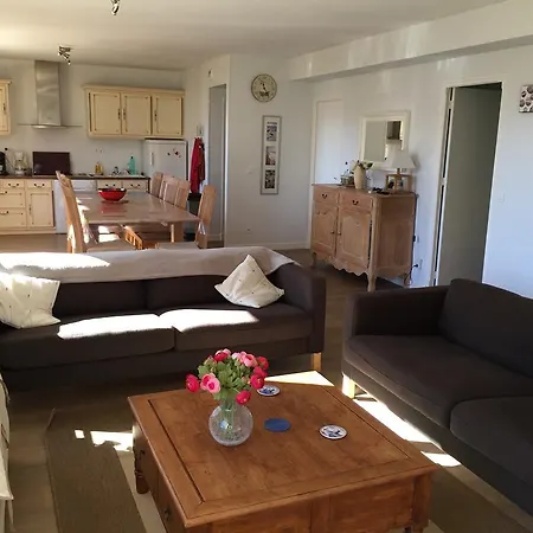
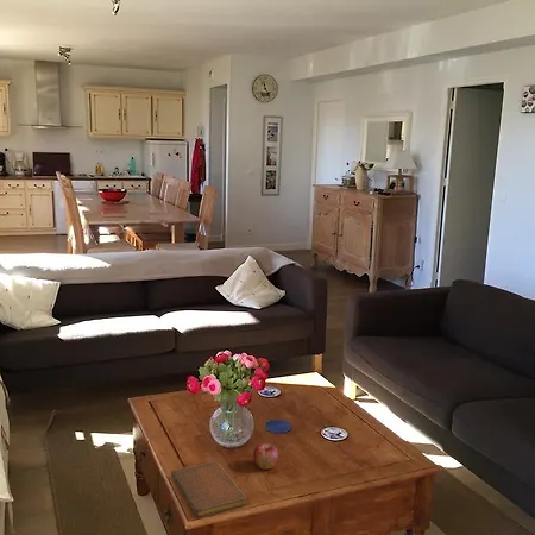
+ notebook (207, 486)
+ apple (265, 455)
